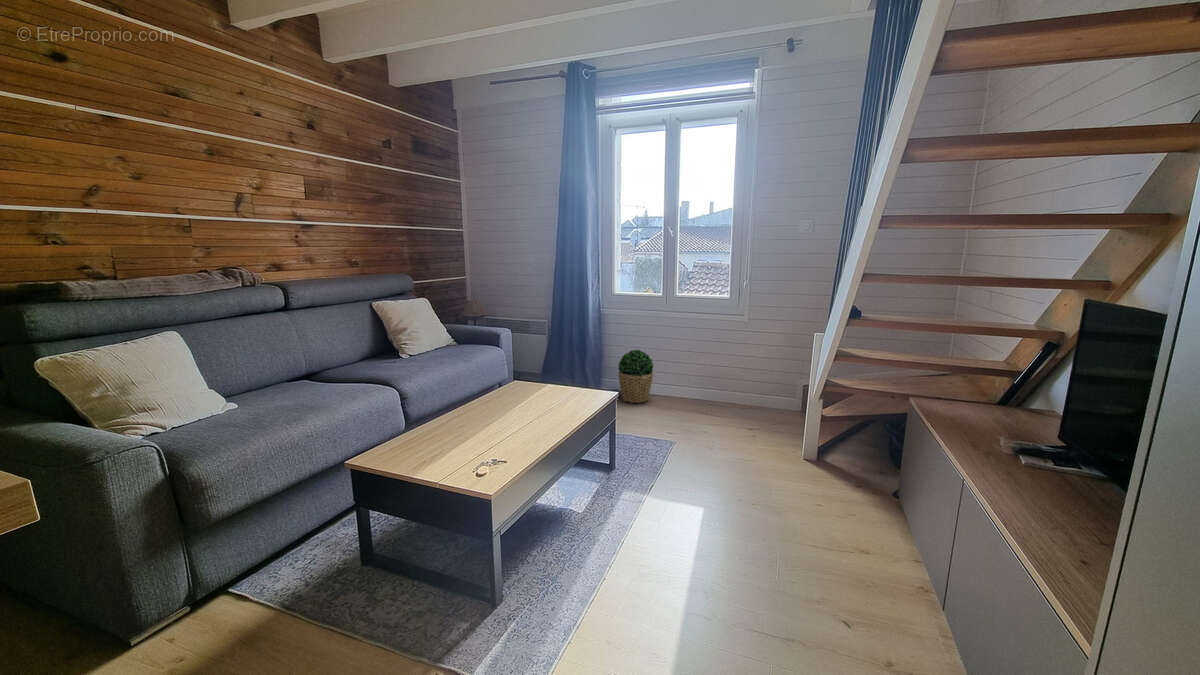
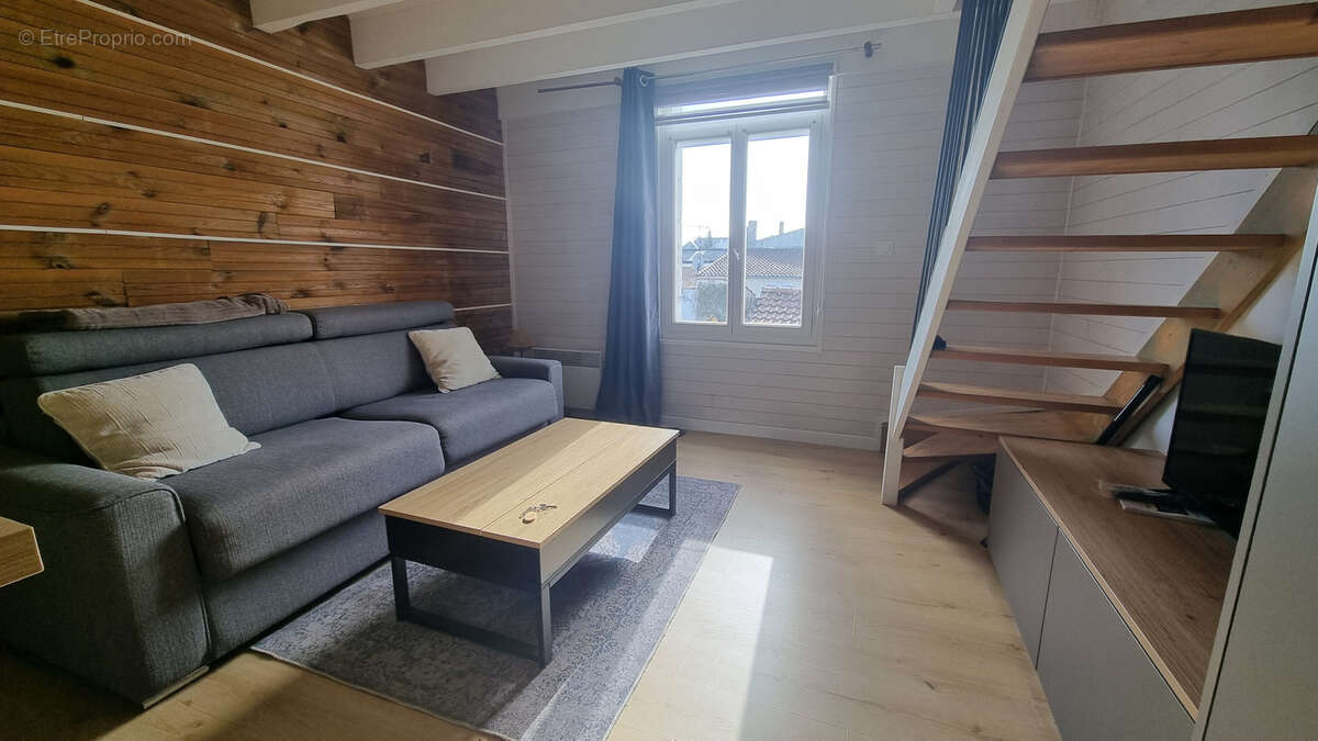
- potted plant (635, 375)
